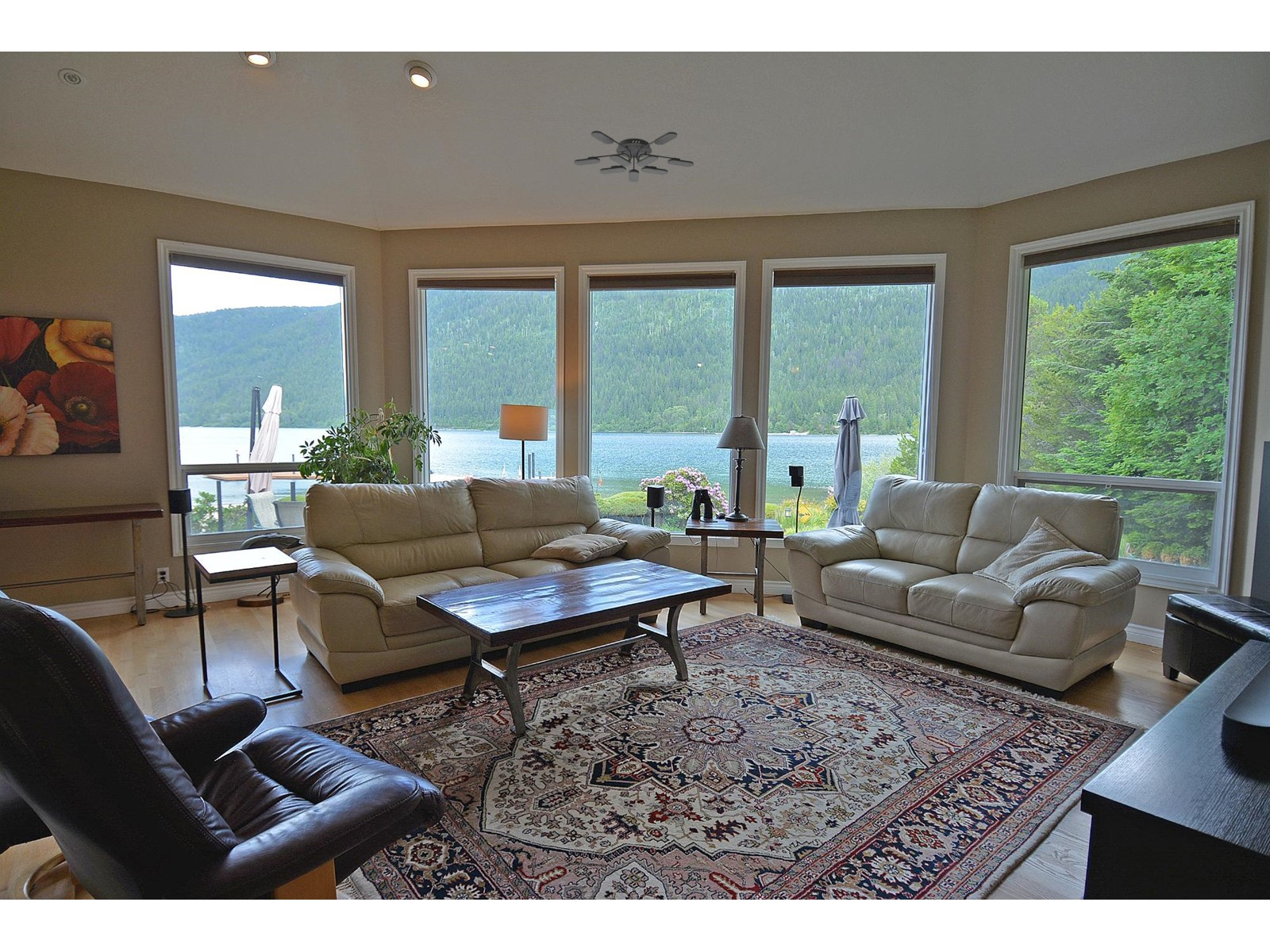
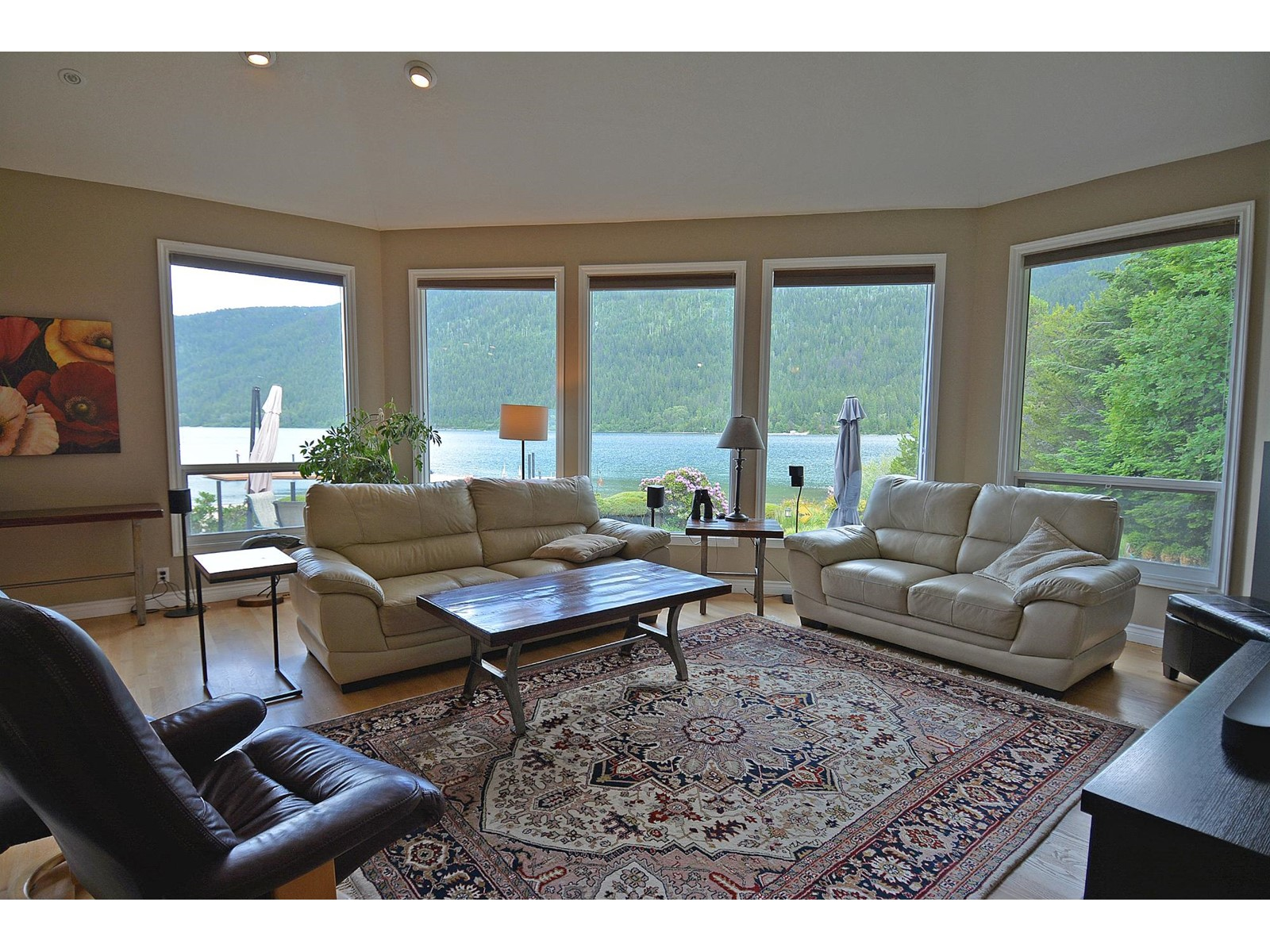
- ceiling fan (633, 159)
